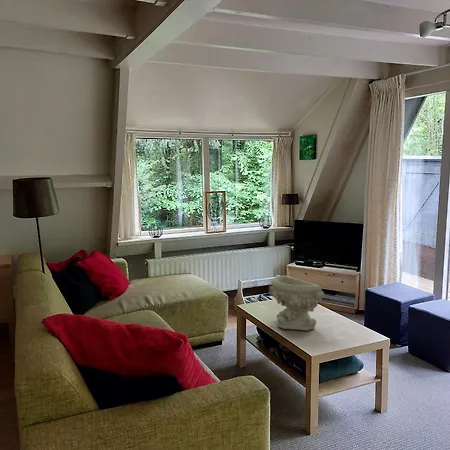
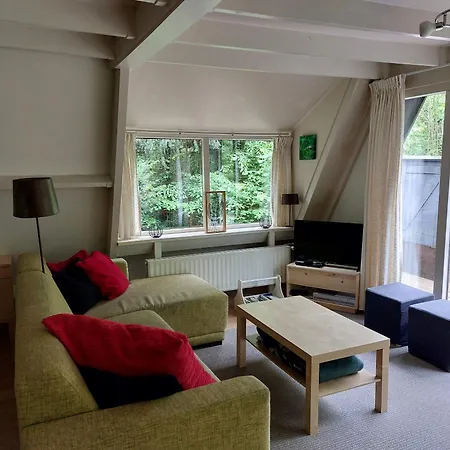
- decorative bowl (291, 302)
